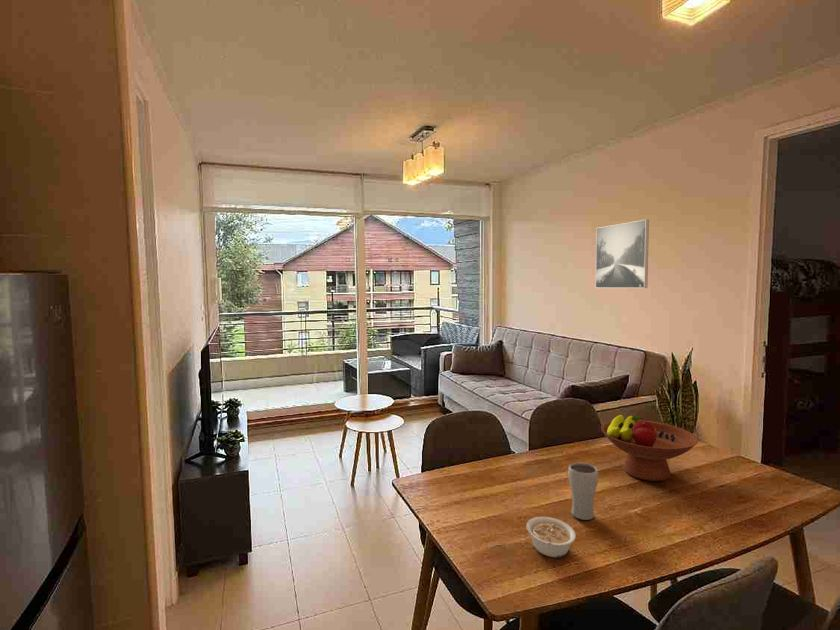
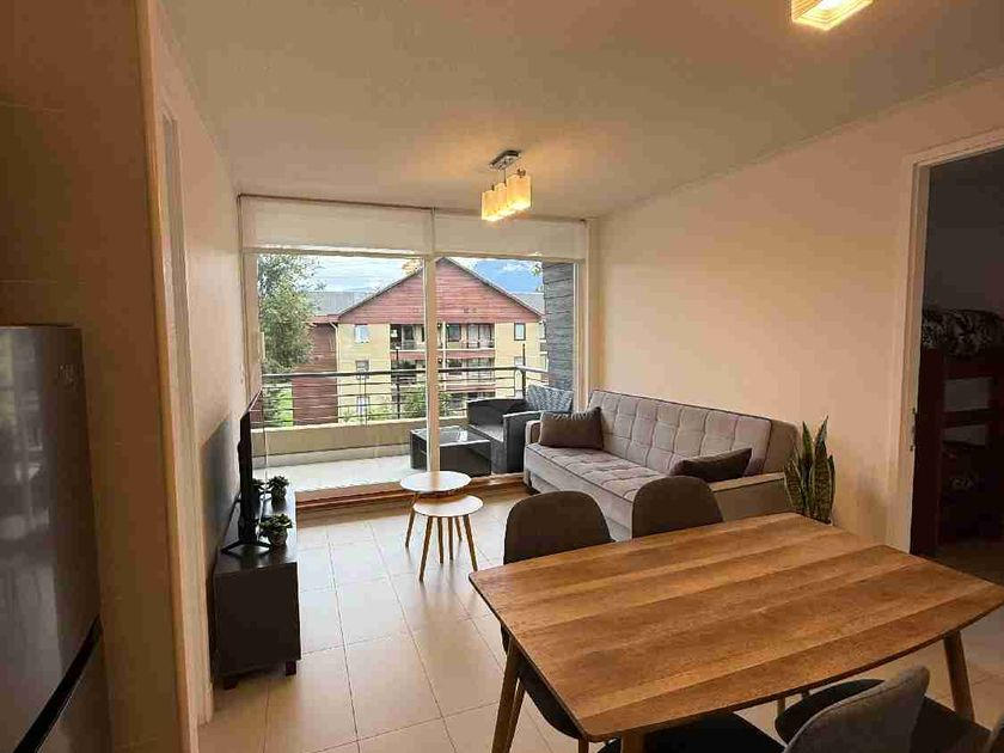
- legume (551, 537)
- drinking glass (582, 491)
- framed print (620, 256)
- fruit bowl (647, 445)
